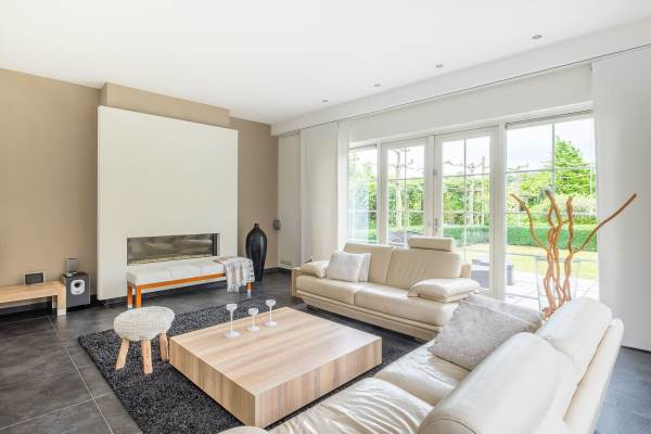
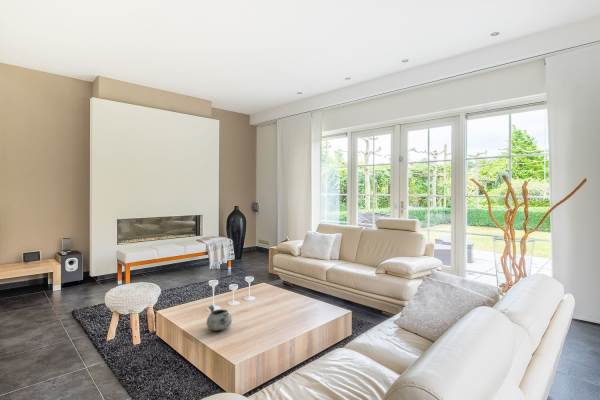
+ decorative bowl (219, 318)
